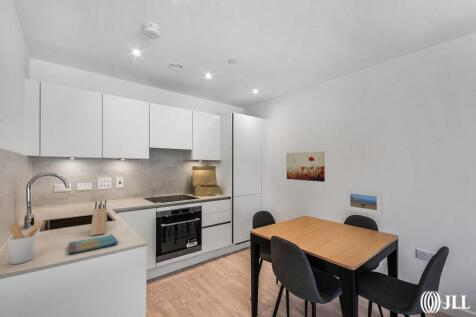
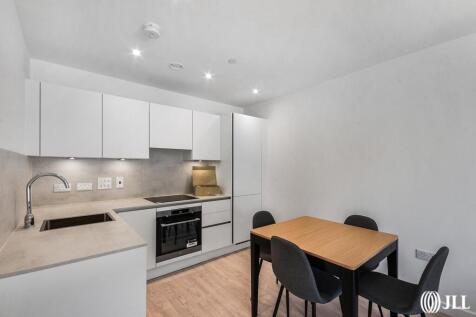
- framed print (363, 201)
- dish towel (93, 243)
- utensil holder (27, 240)
- knife block (99, 216)
- wall art (304, 166)
